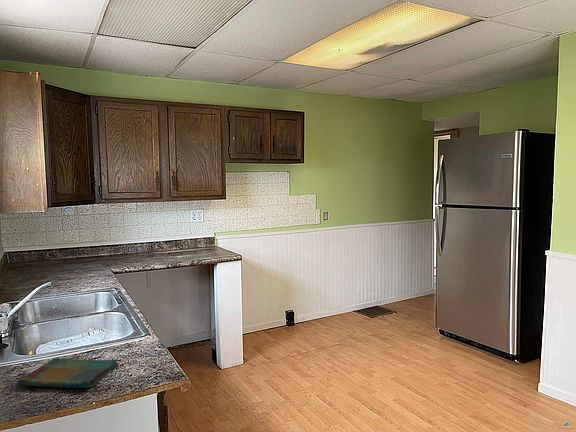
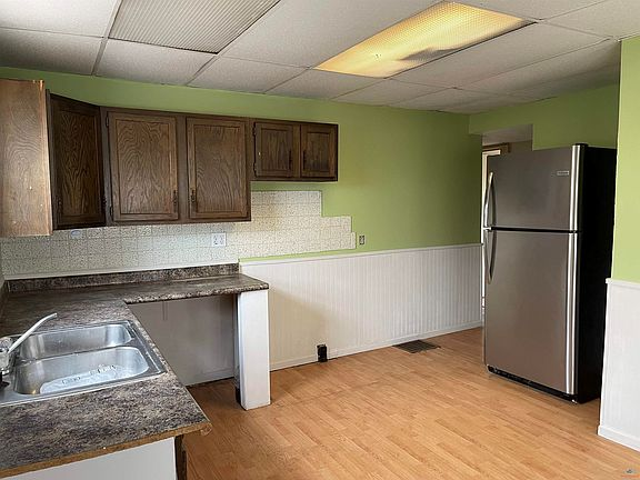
- dish towel (70, 371)
